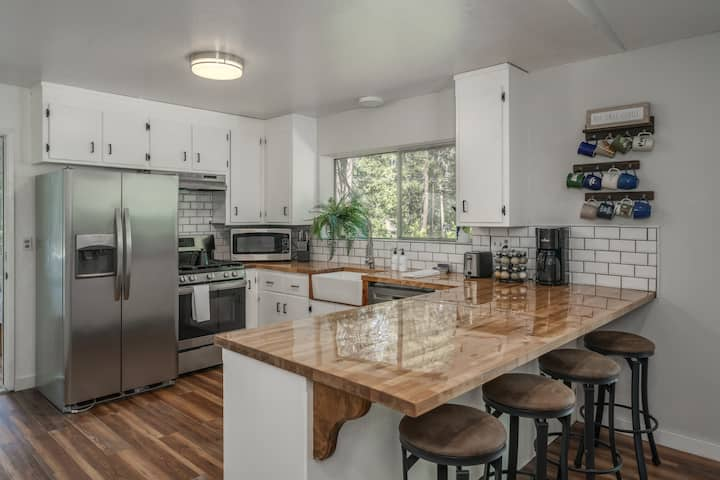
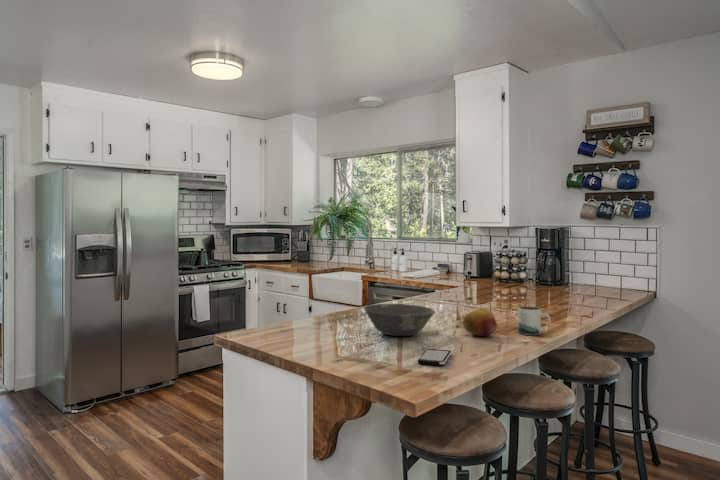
+ bowl (399, 320)
+ mug (534, 321)
+ smartphone (435, 356)
+ fruit (480, 321)
